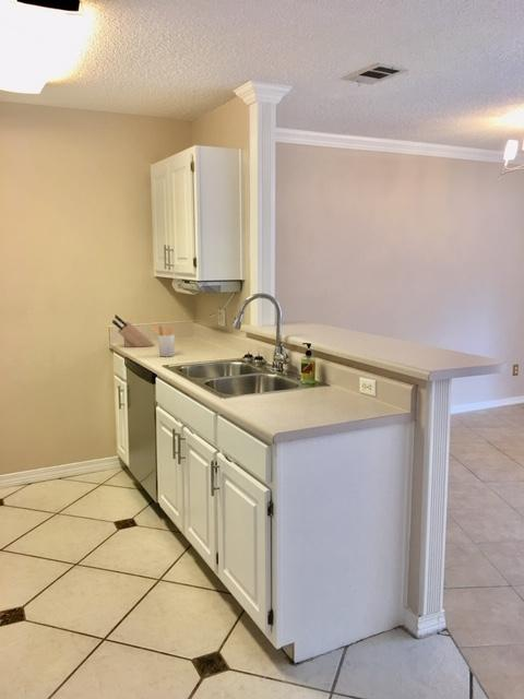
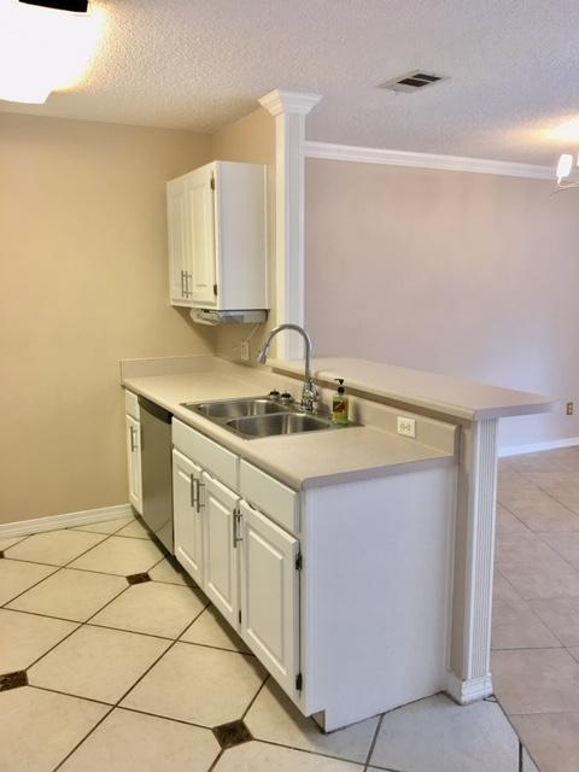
- knife block (133, 330)
- utensil holder (163, 340)
